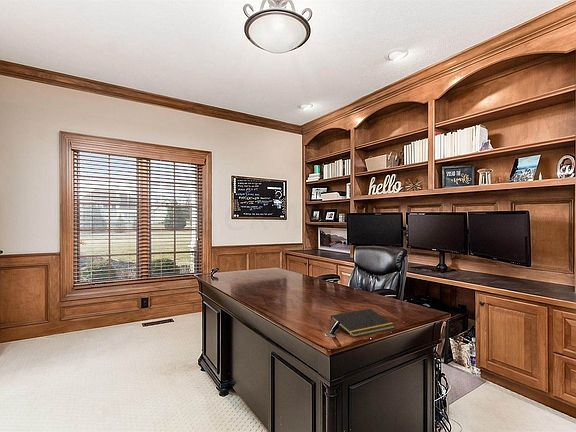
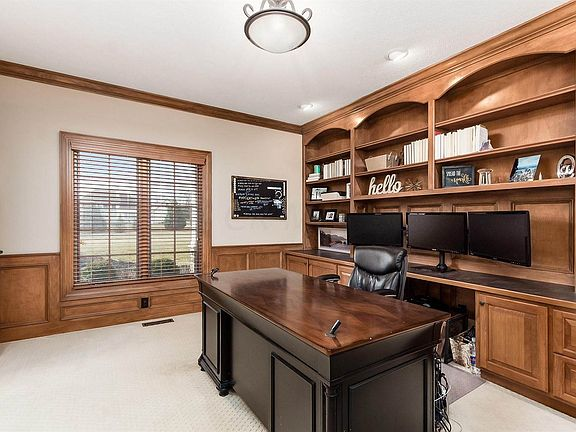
- notepad (362, 321)
